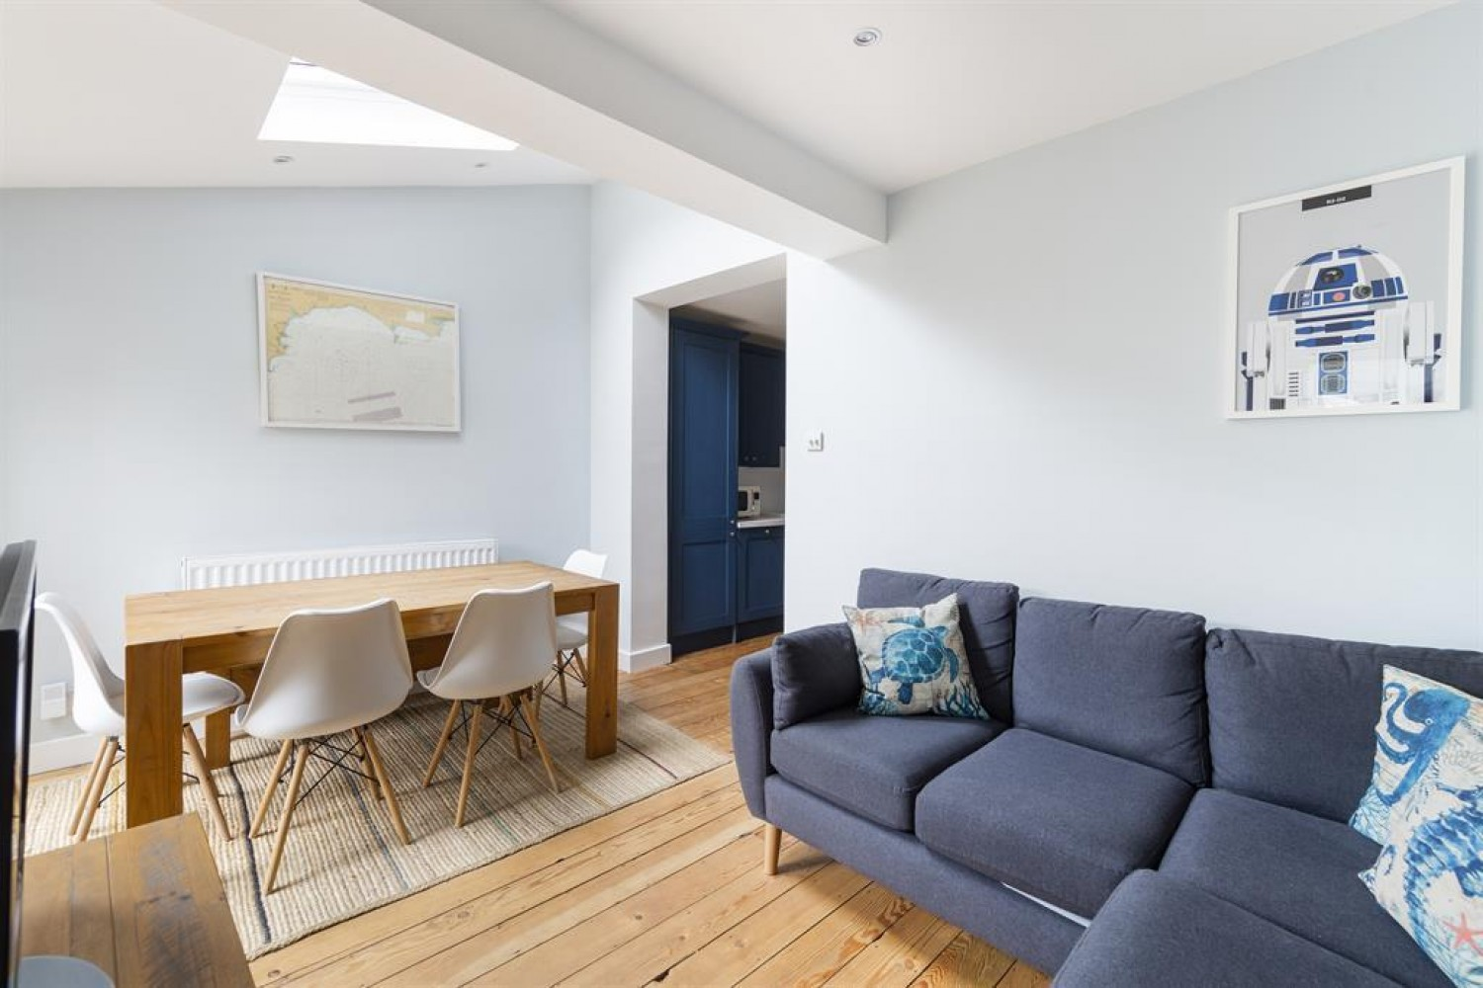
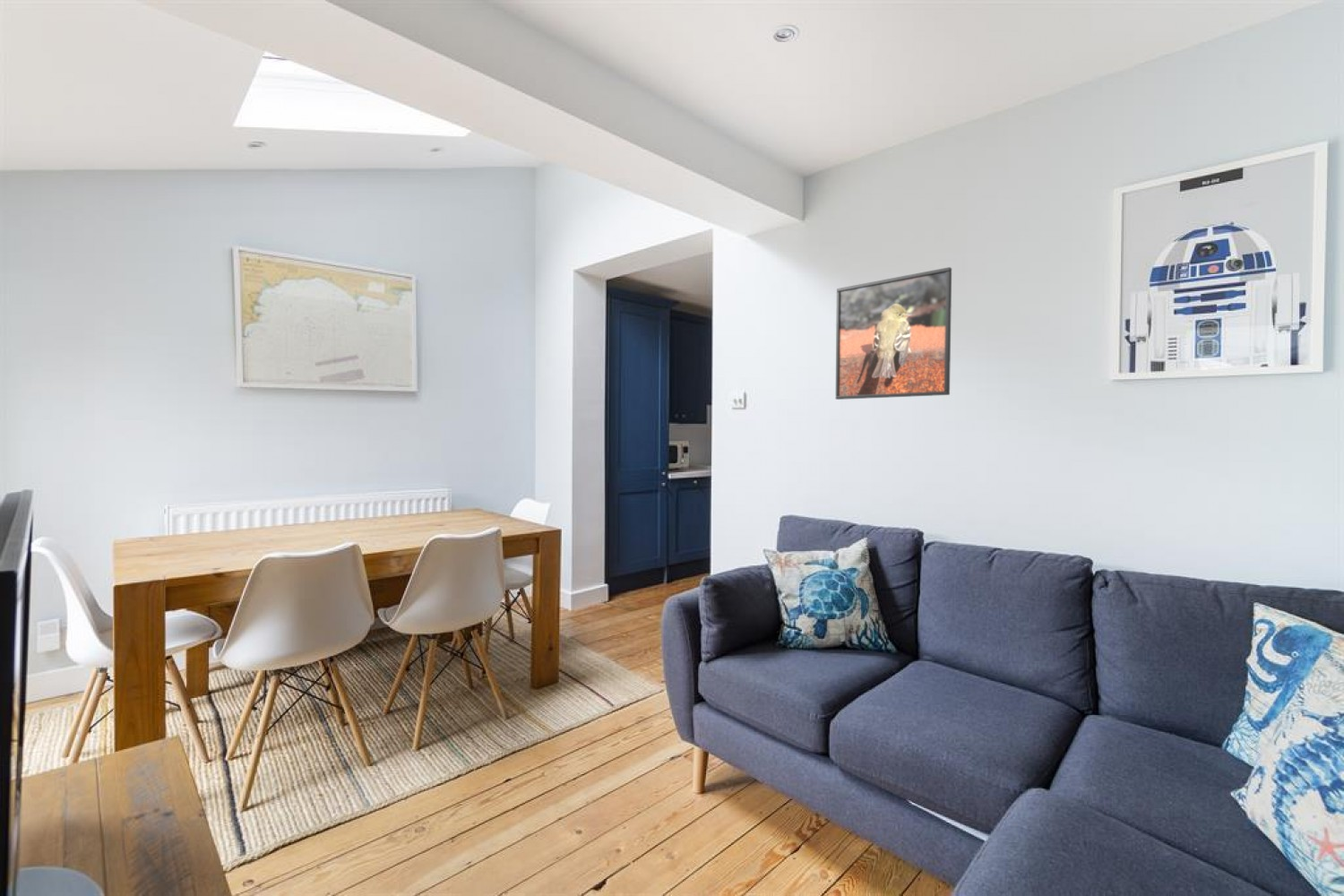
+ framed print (889, 338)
